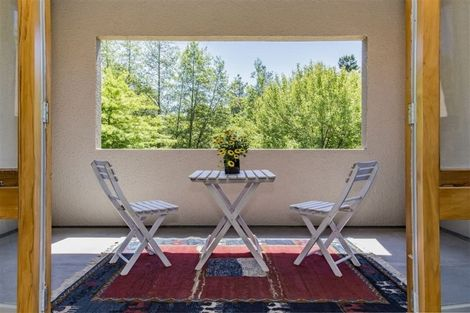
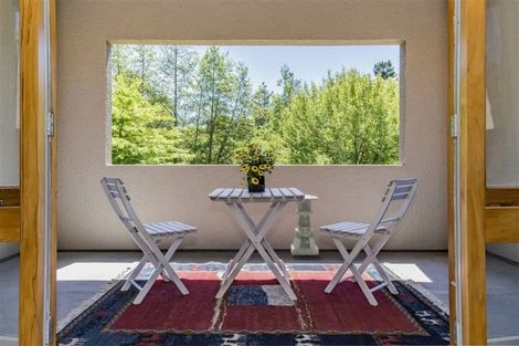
+ lantern (304, 223)
